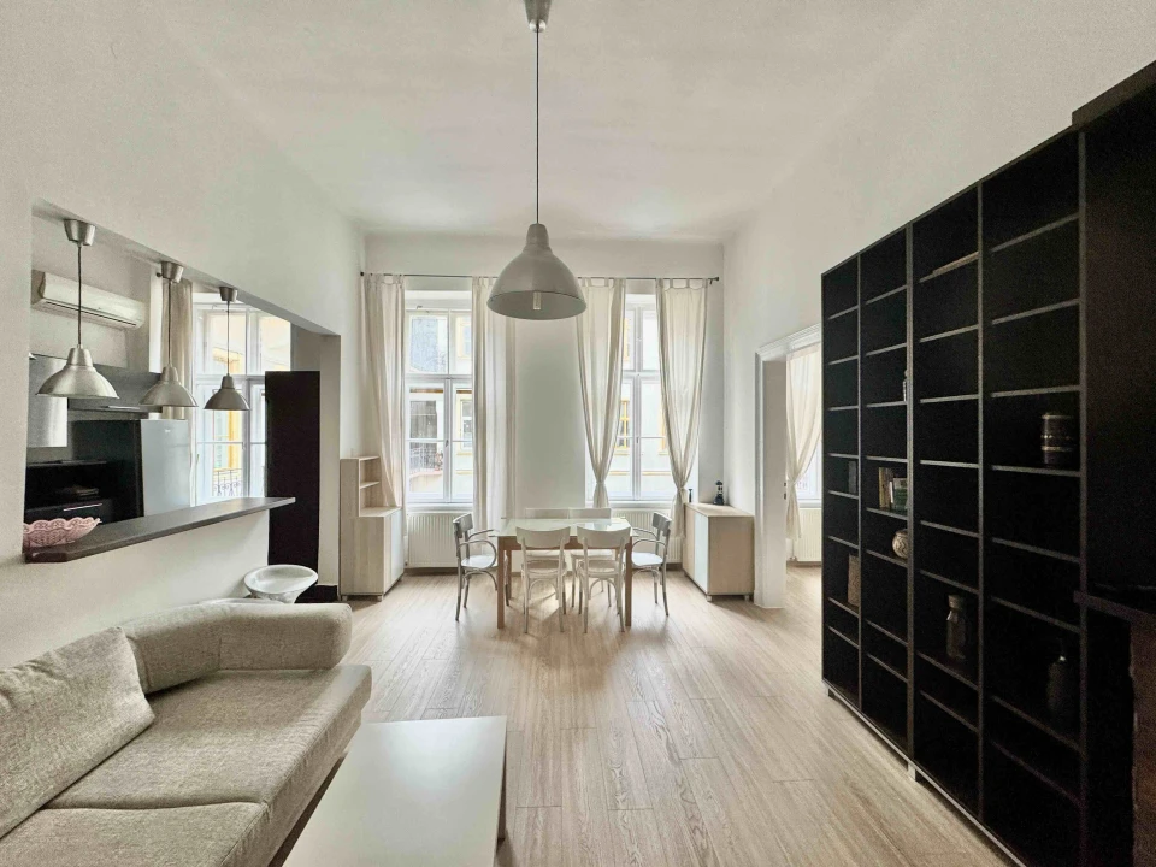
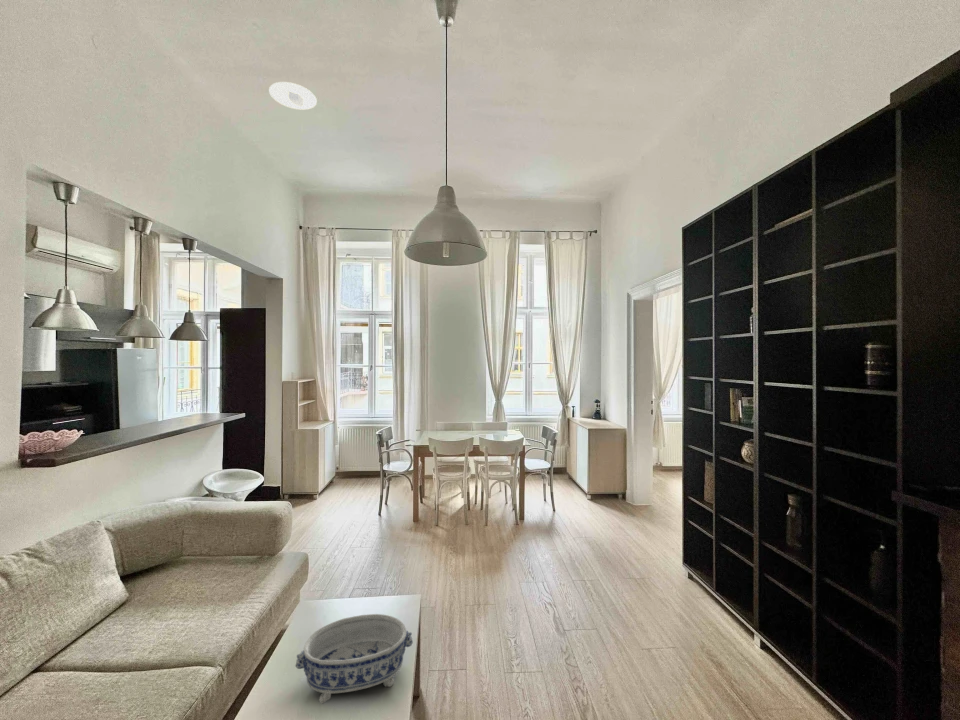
+ decorative bowl (356, 655)
+ recessed light (293, 94)
